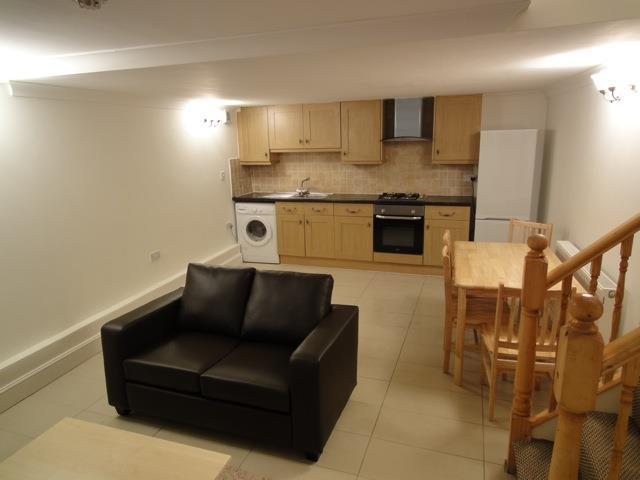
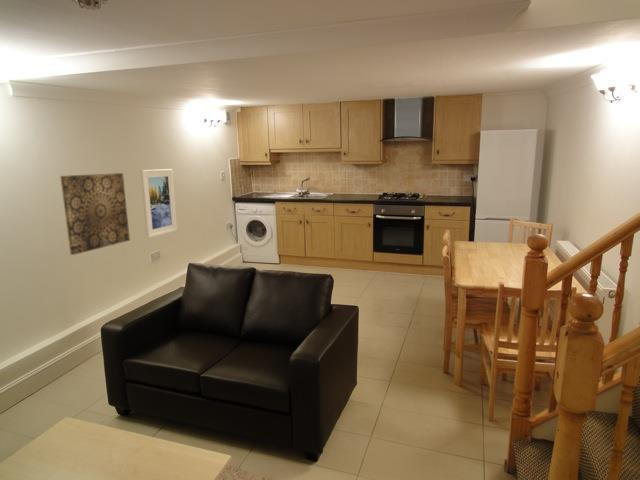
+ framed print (159, 202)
+ wall art (98, 211)
